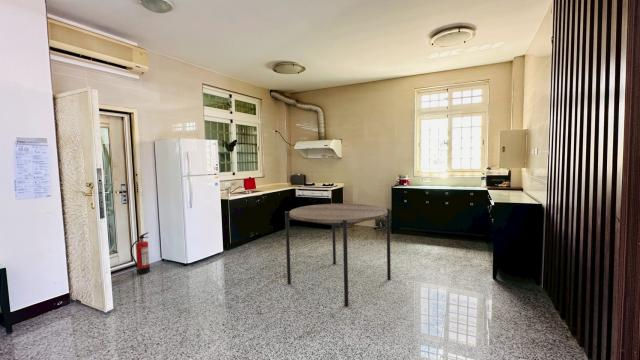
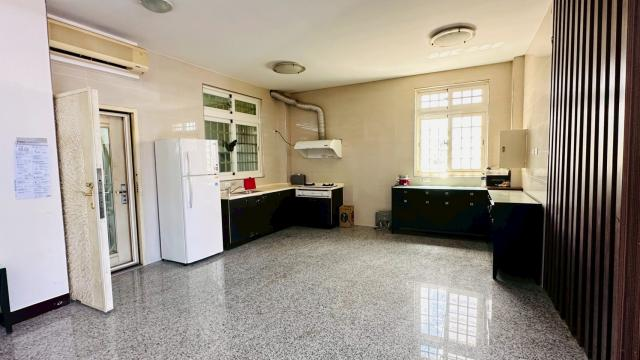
- dining table (335, 246)
- fire extinguisher (140, 254)
